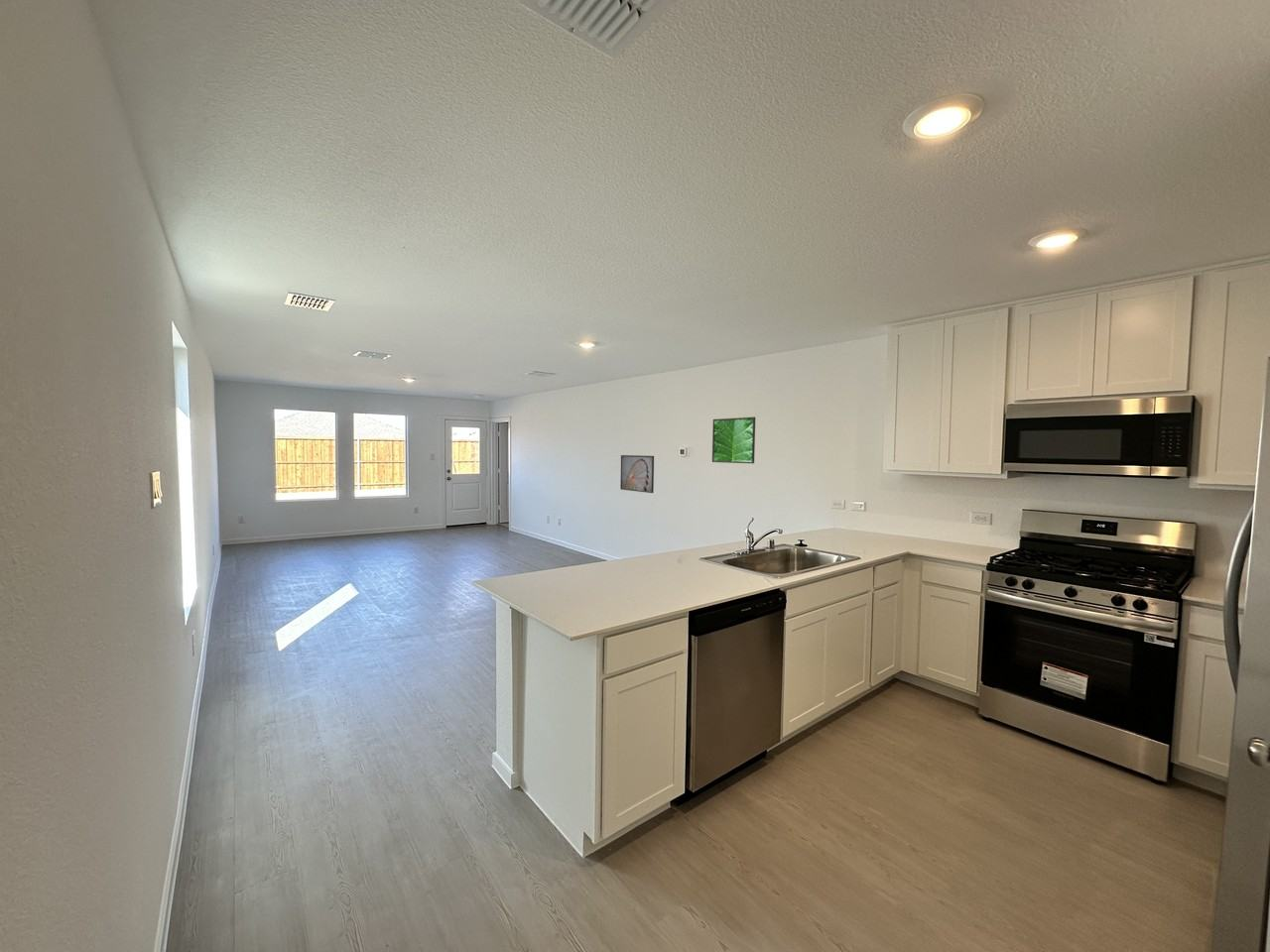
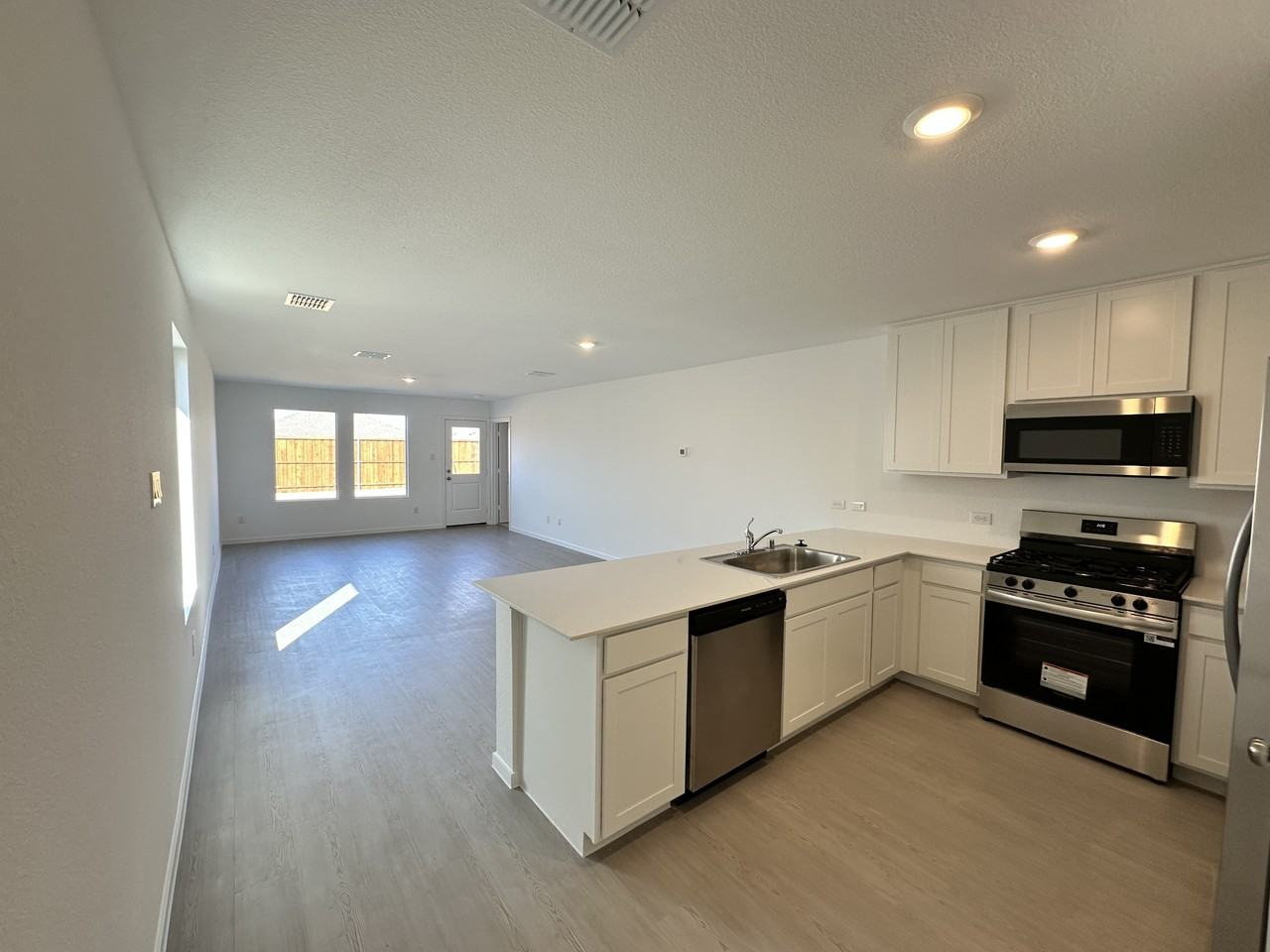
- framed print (636, 473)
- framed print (732, 440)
